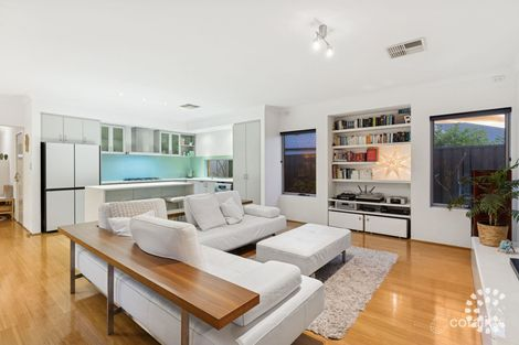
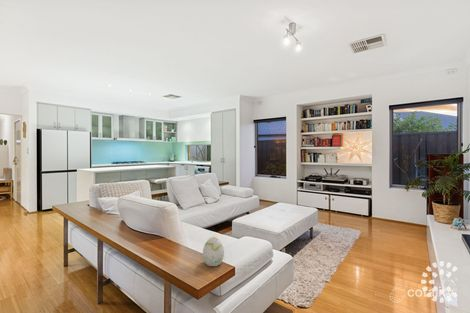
+ decorative egg (213, 250)
